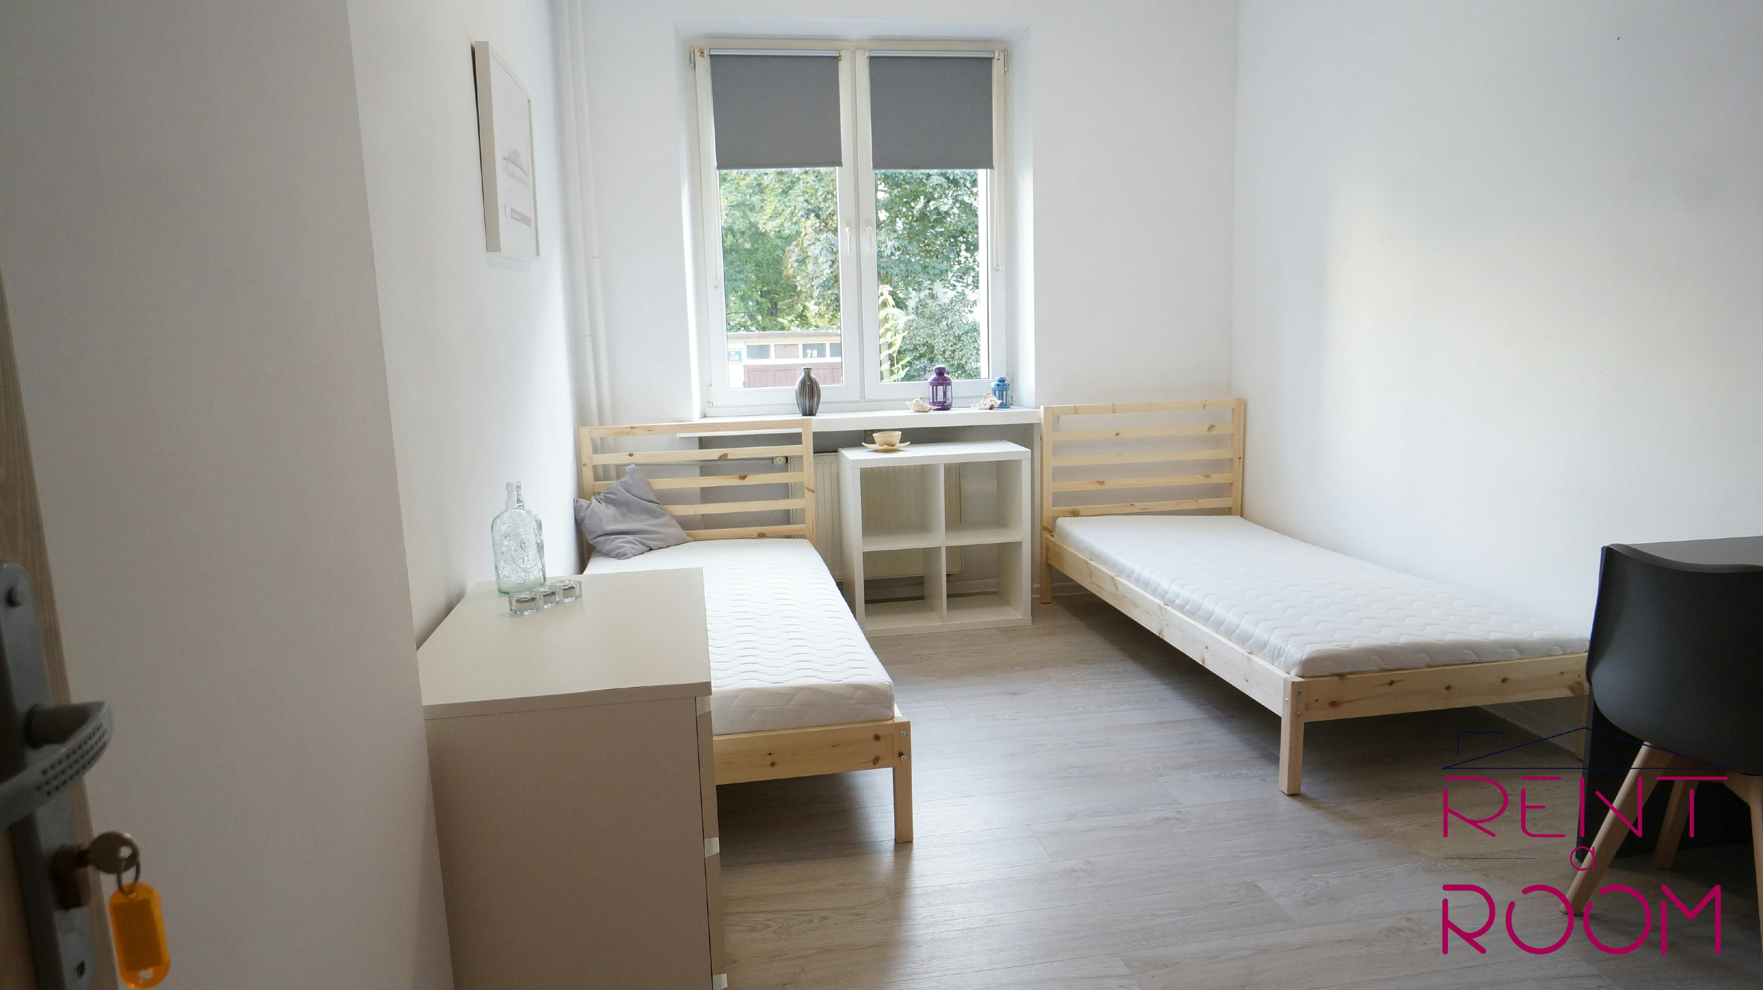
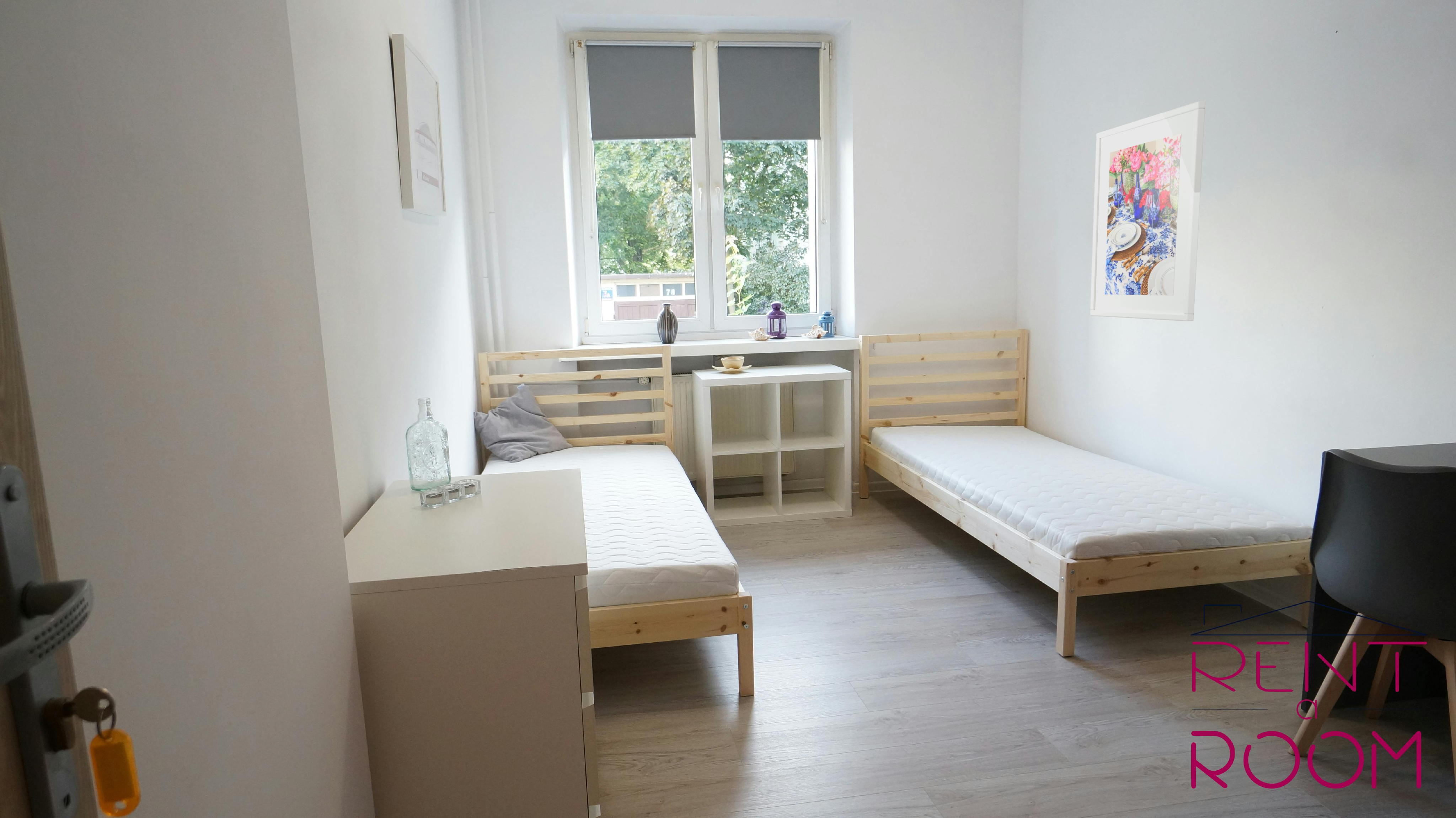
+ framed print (1141, 220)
